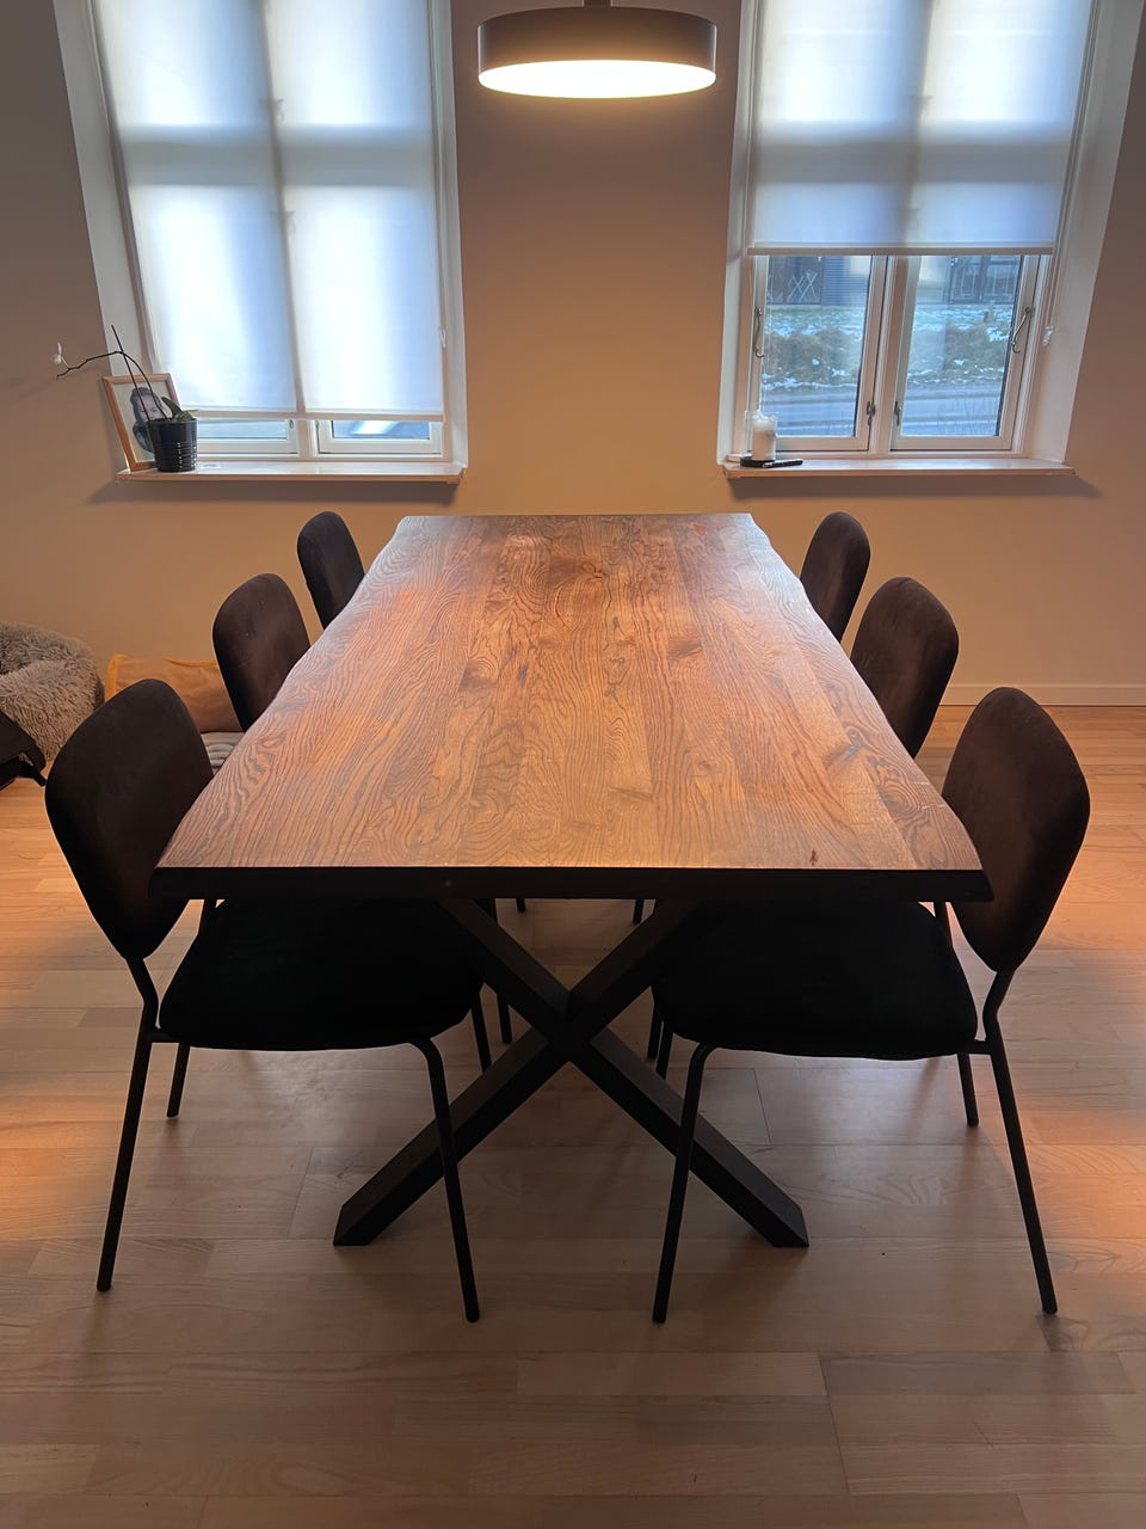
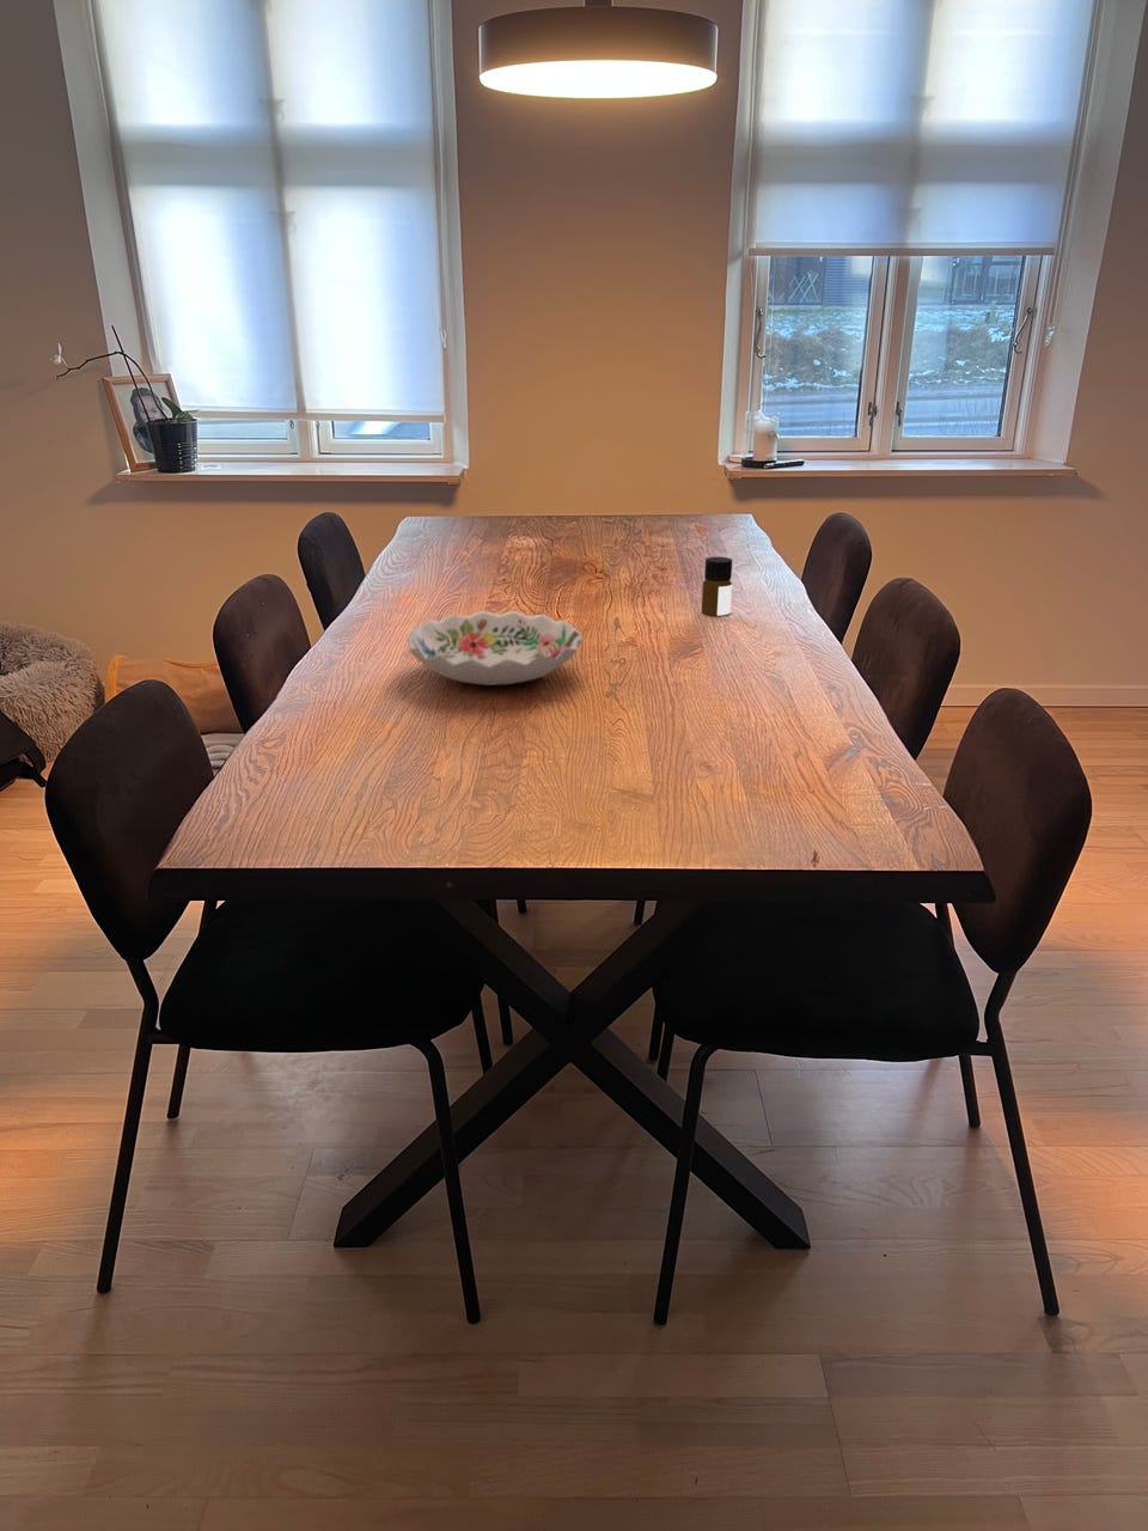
+ bottle (716, 585)
+ decorative bowl (494, 653)
